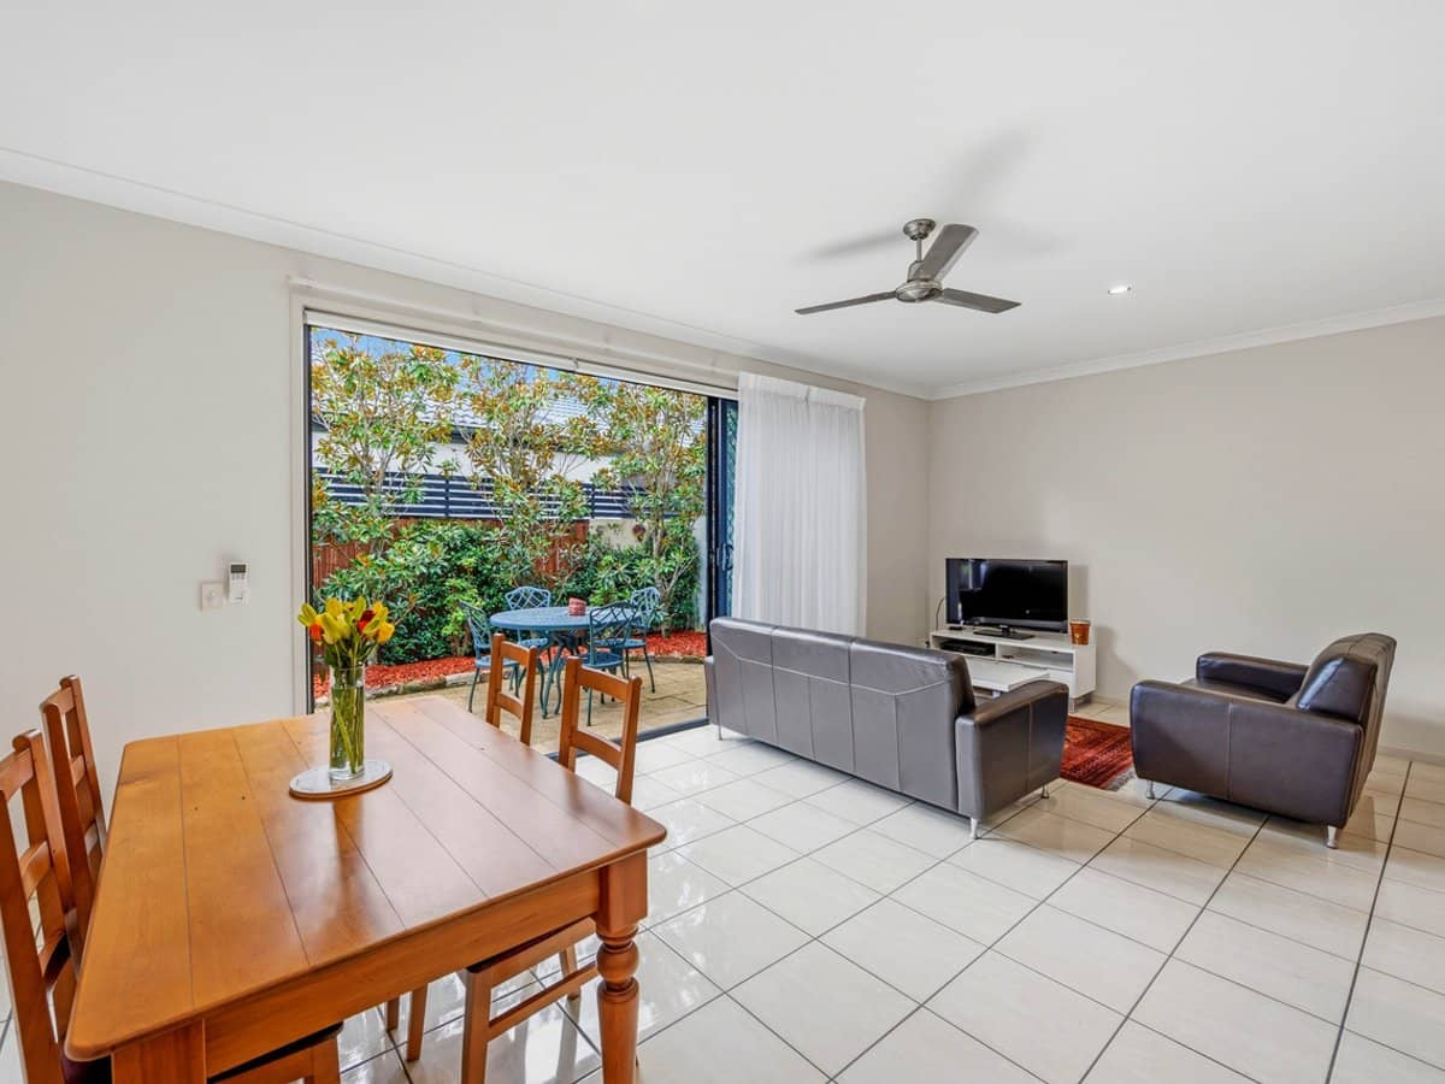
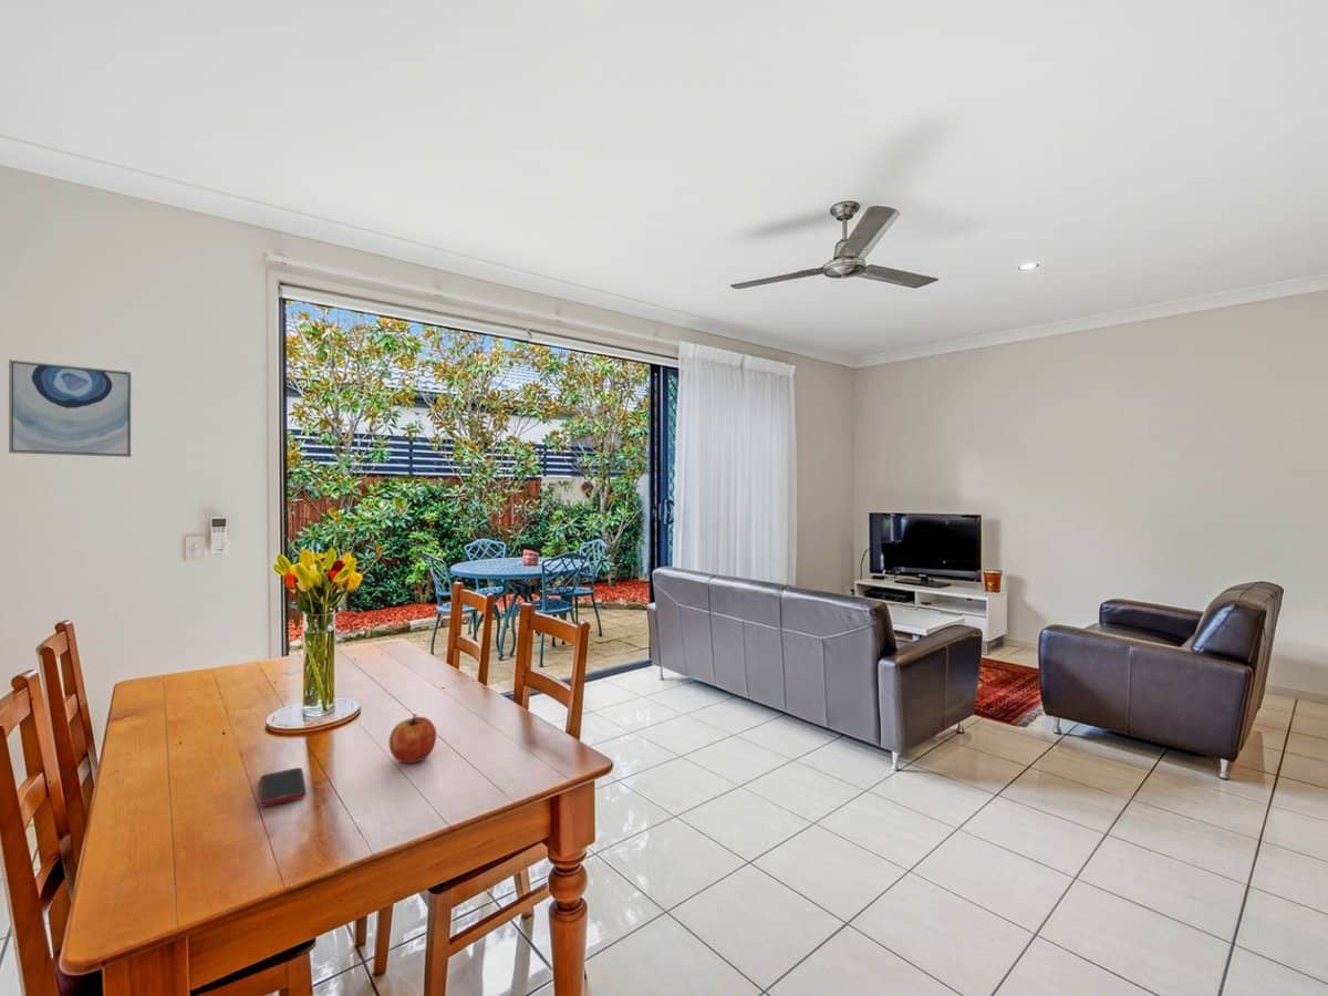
+ fruit (413, 737)
+ wall art (73, 411)
+ cell phone (282, 786)
